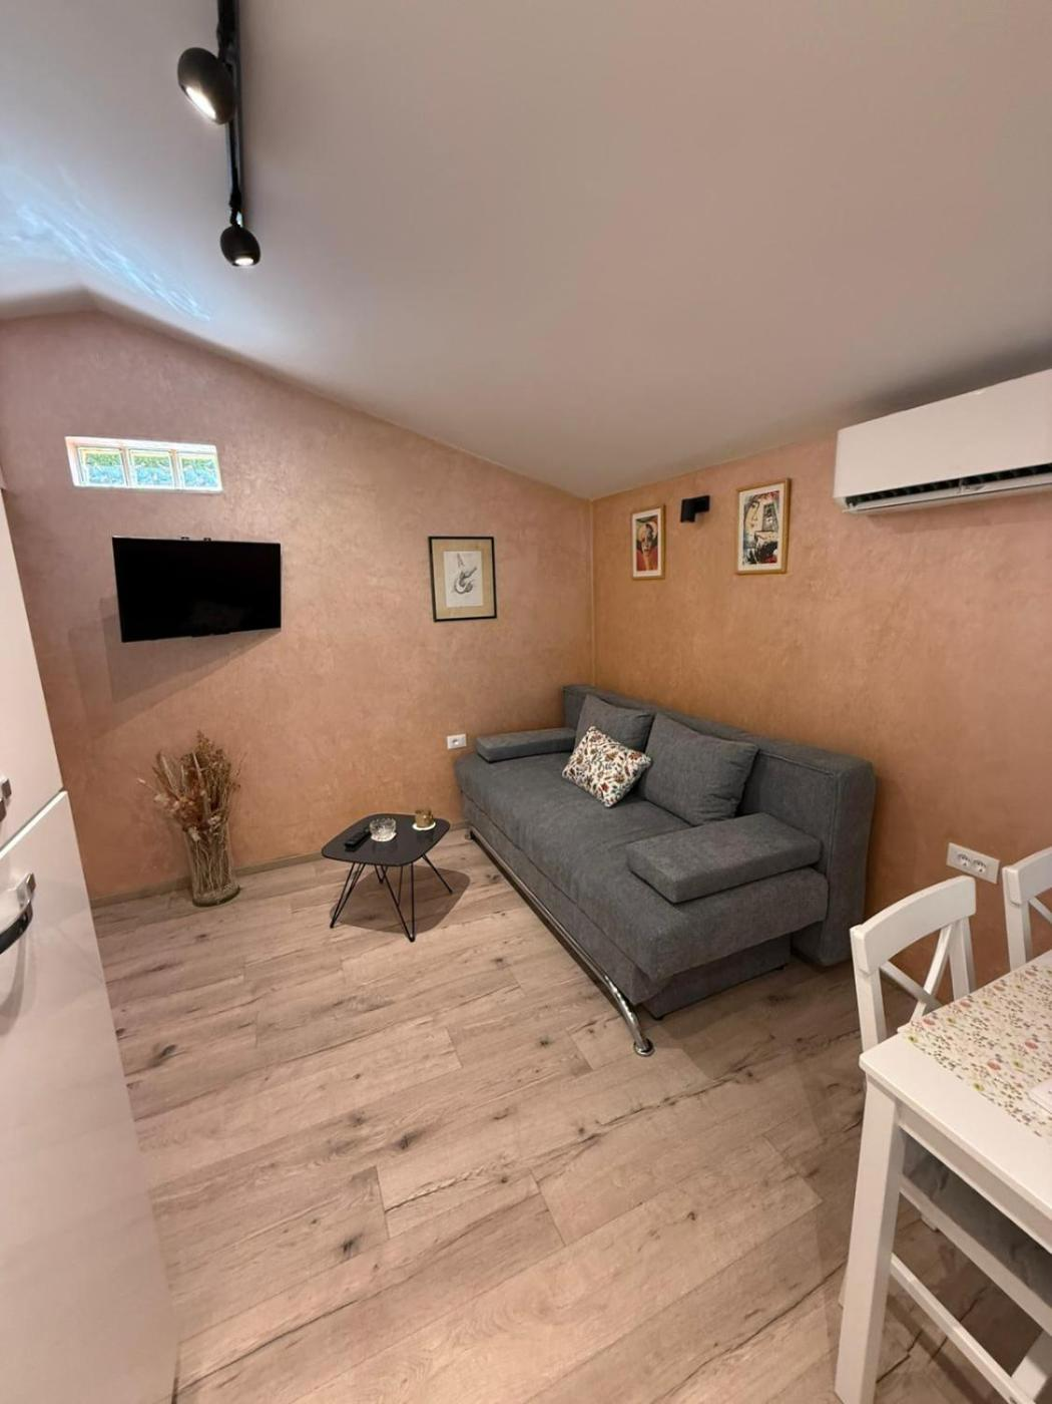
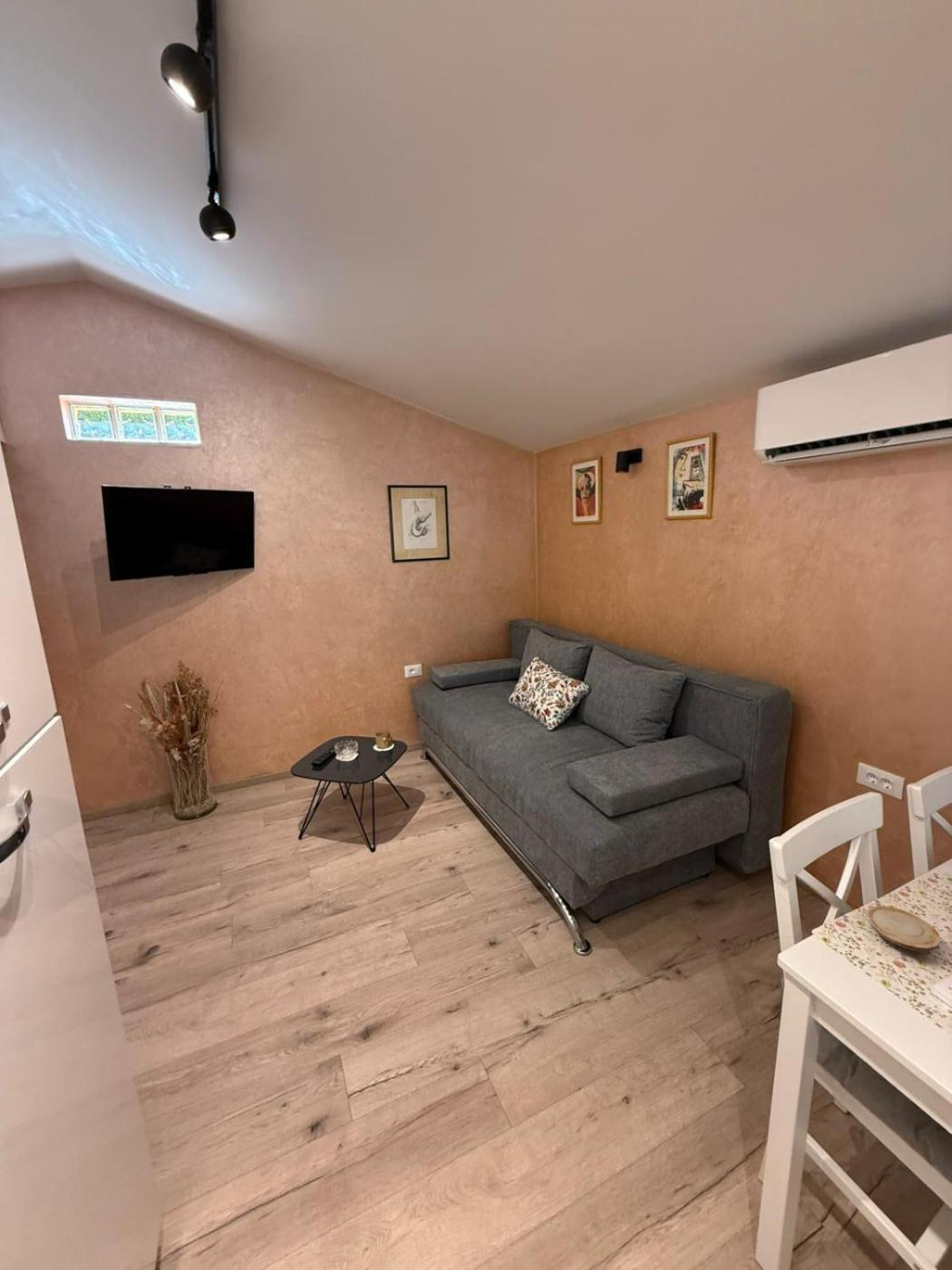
+ wood slice (901, 930)
